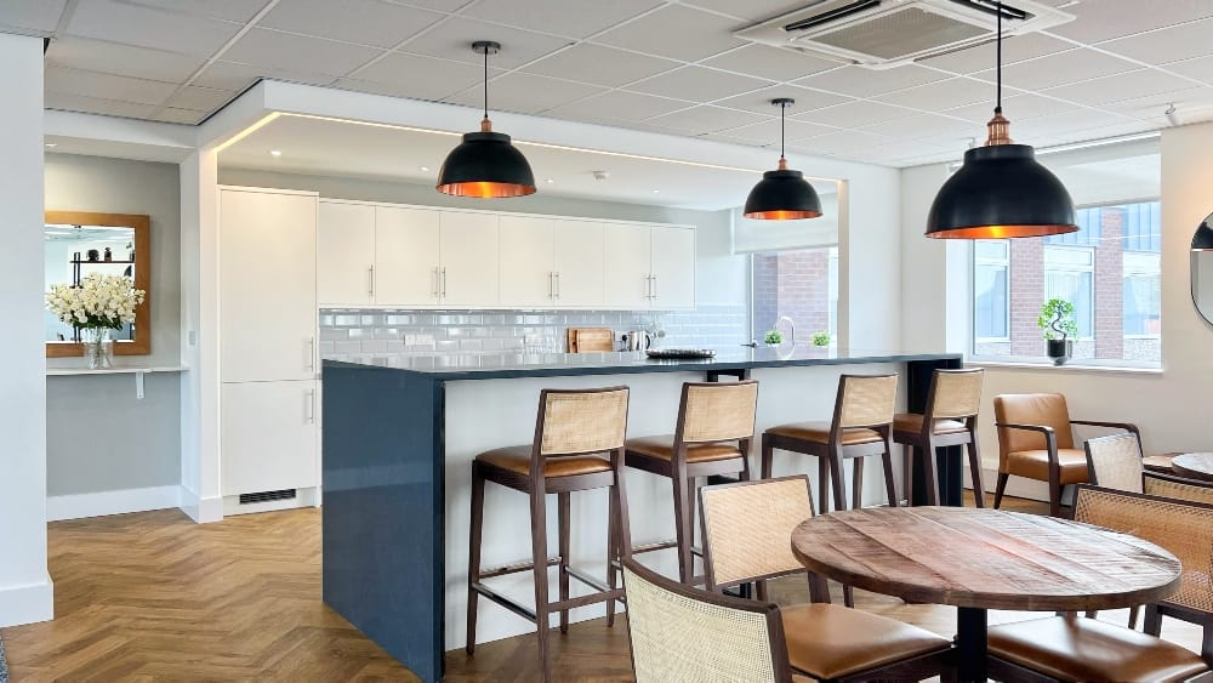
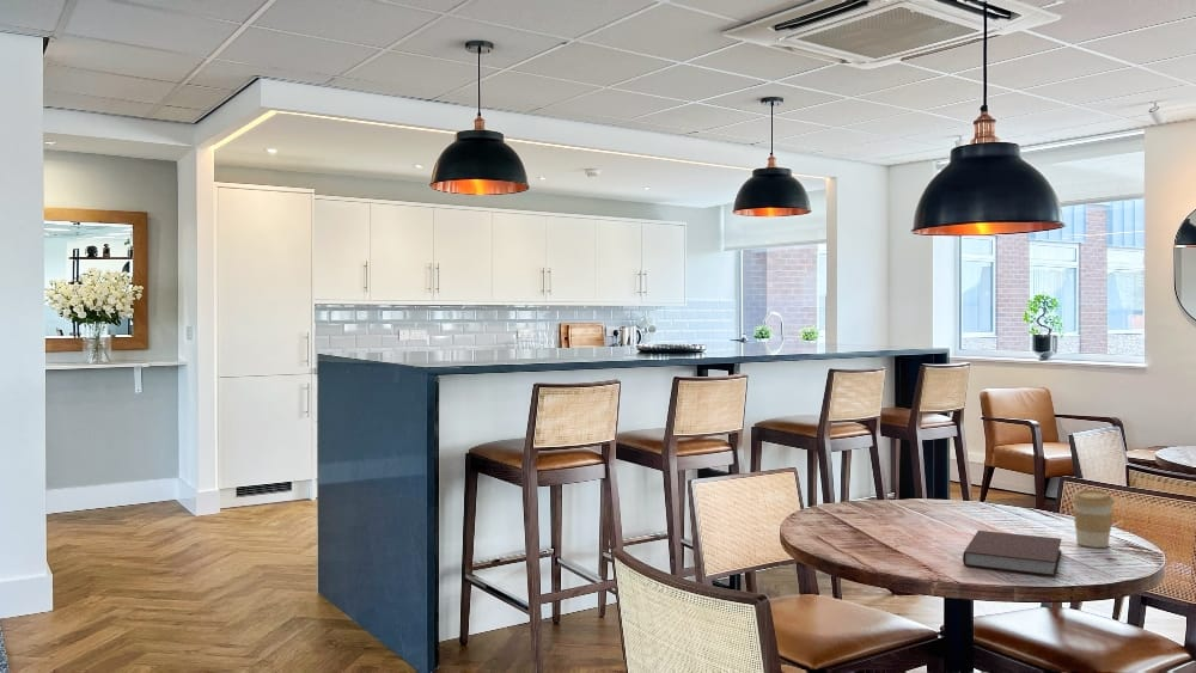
+ notebook (1013, 551)
+ coffee cup (1092, 518)
